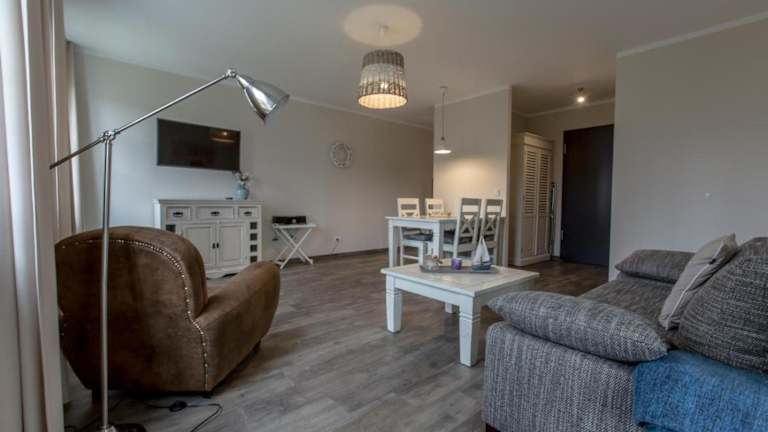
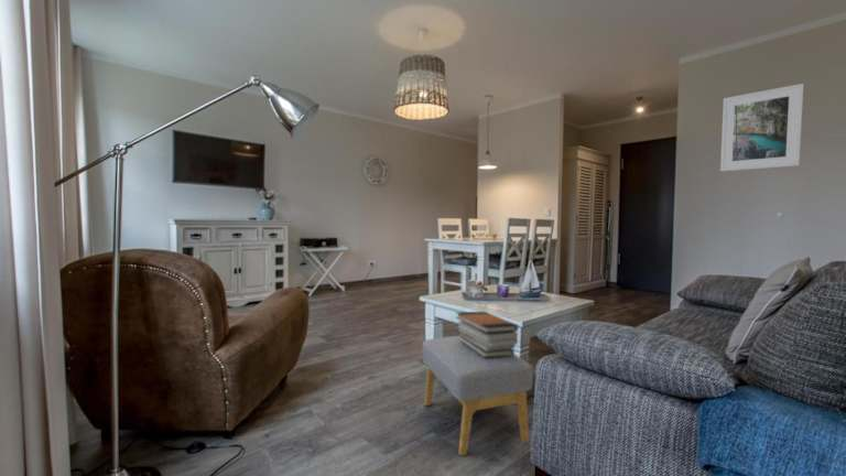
+ book stack (485, 334)
+ footstool (471, 385)
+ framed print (759, 130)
